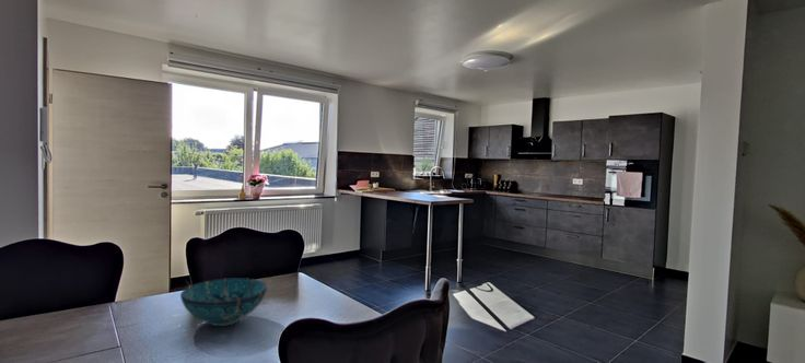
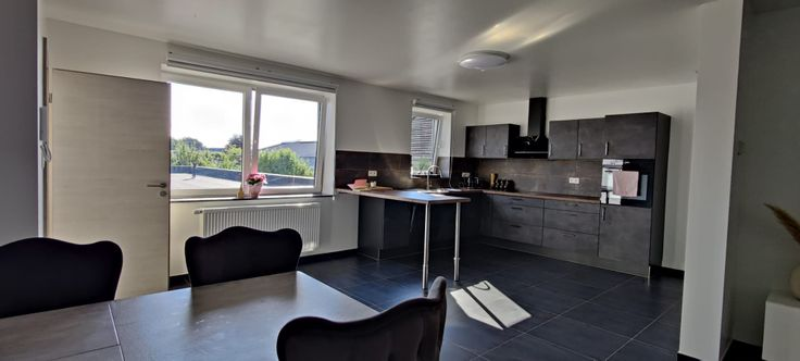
- decorative bowl (224, 304)
